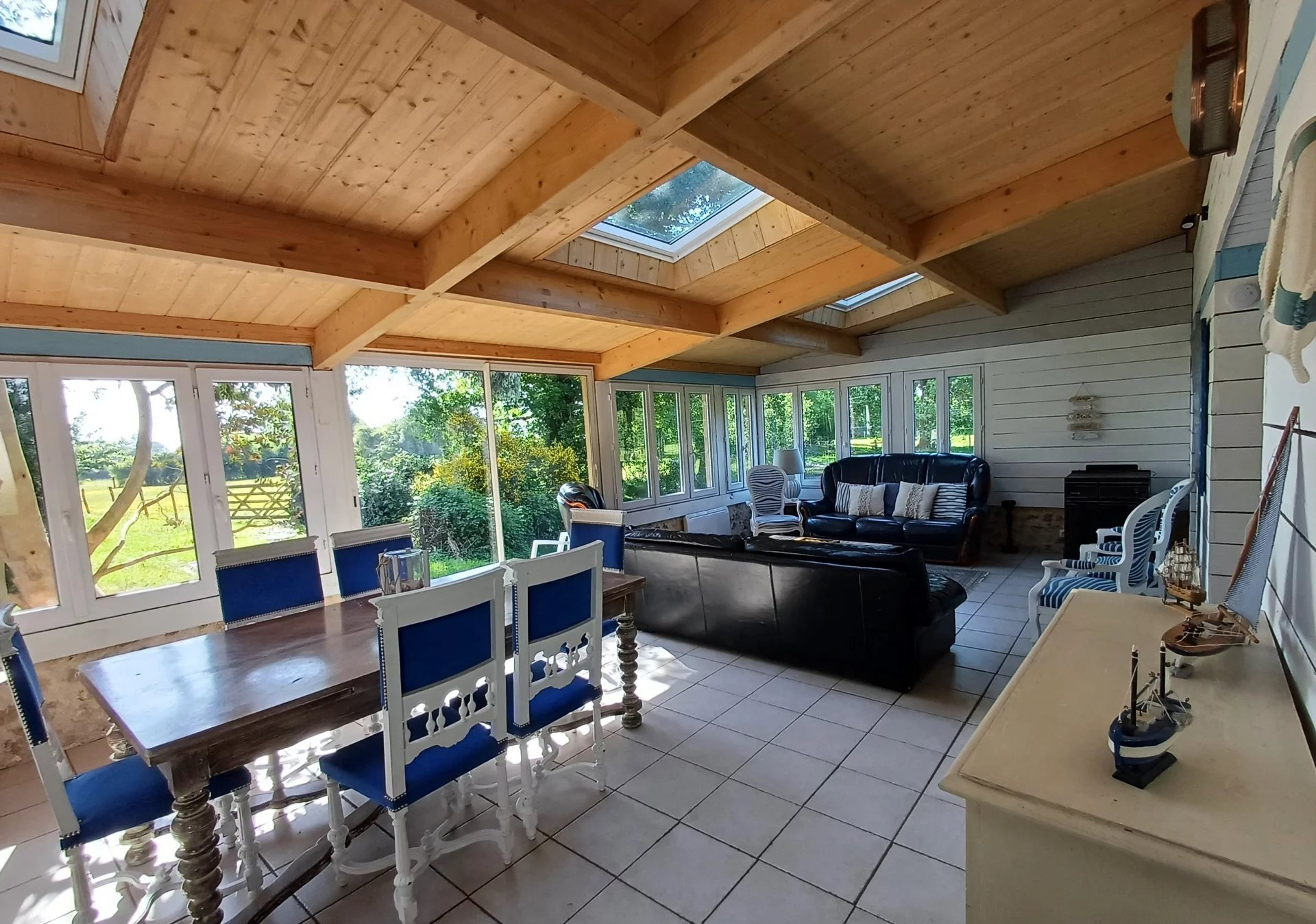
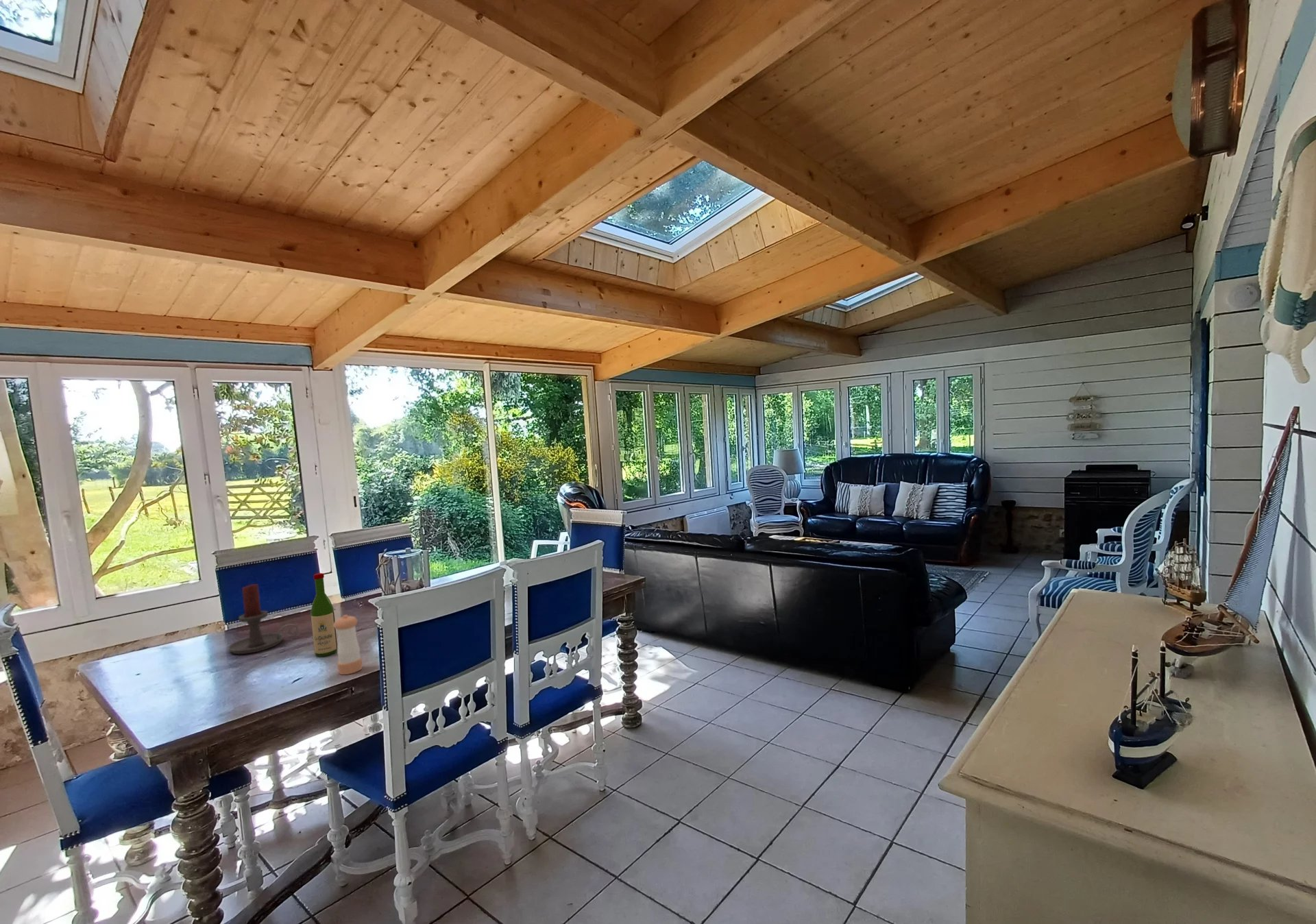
+ wine bottle (322, 613)
+ pepper shaker (348, 642)
+ candle holder (261, 613)
